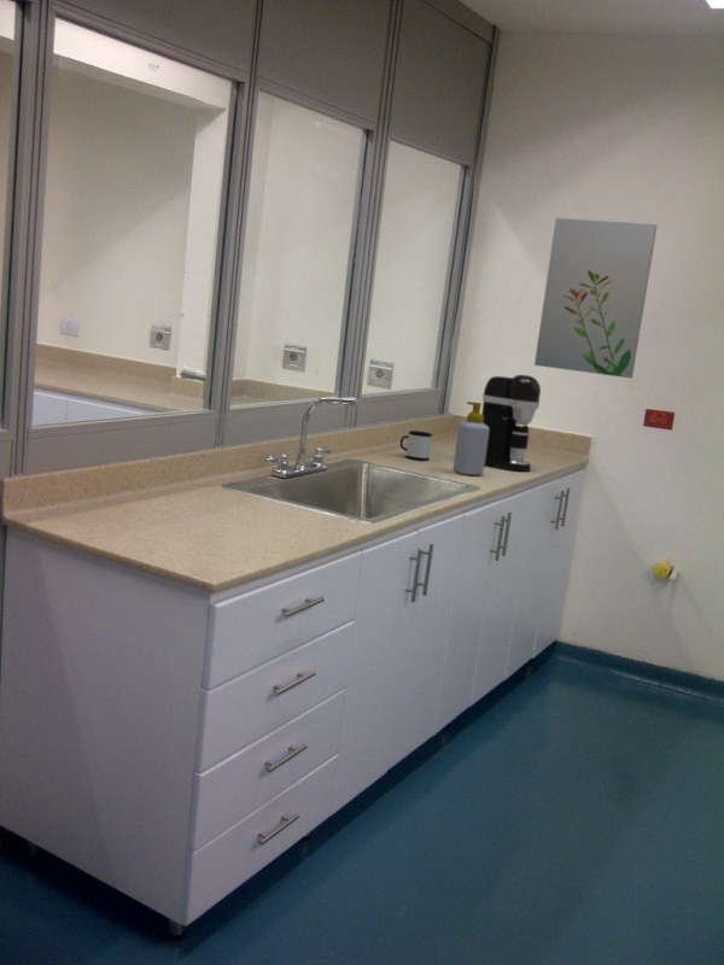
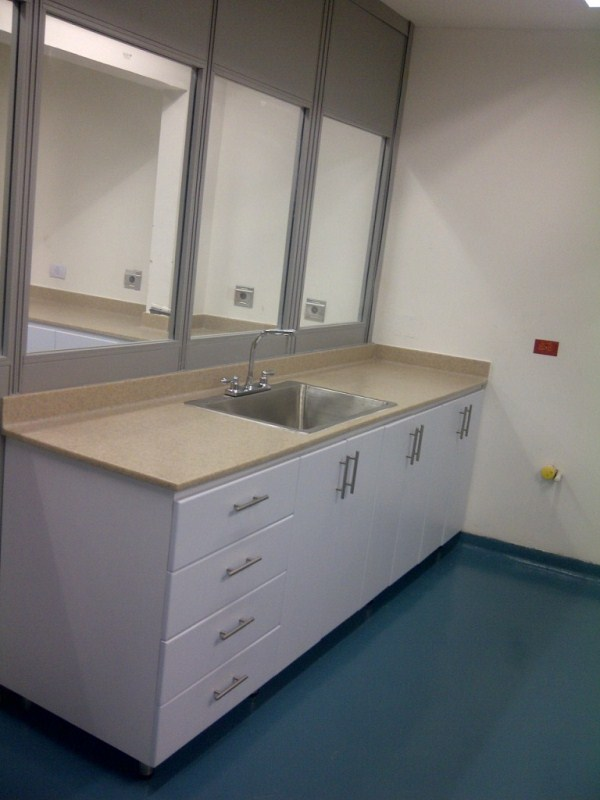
- wall art (594, 297)
- soap bottle (472, 438)
- mug (414, 444)
- coffee maker (507, 420)
